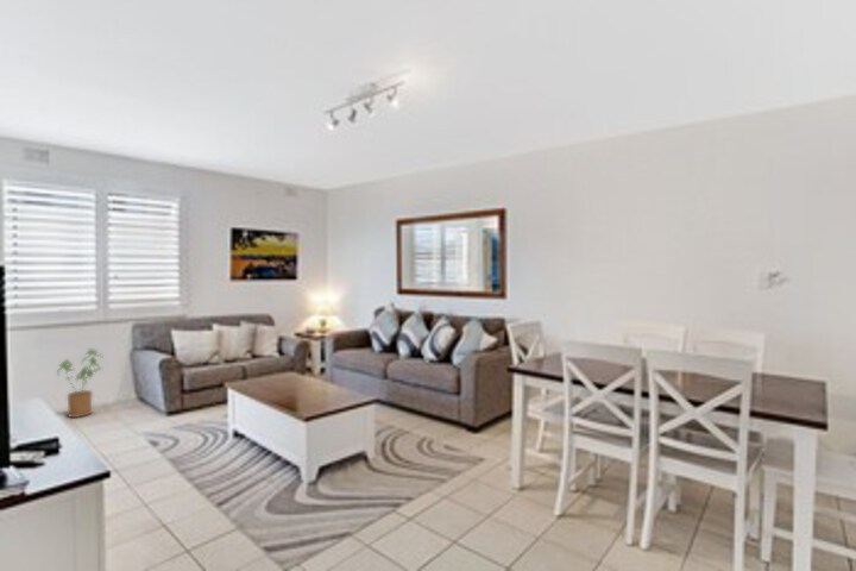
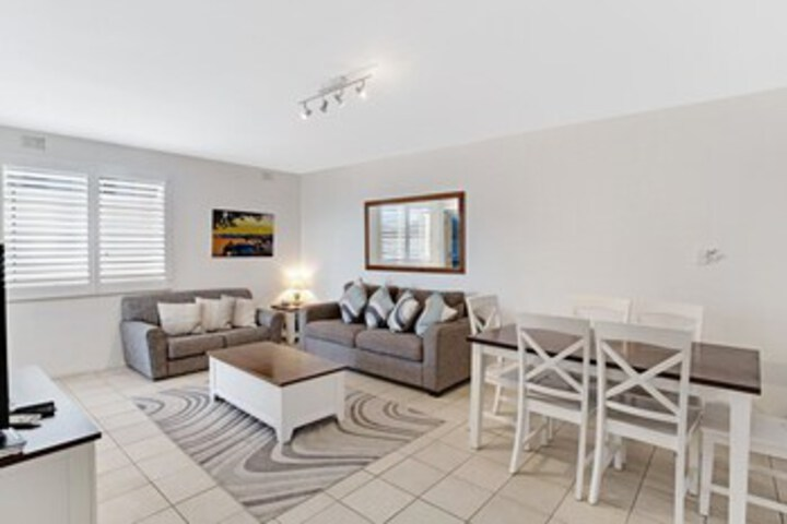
- house plant (83, 383)
